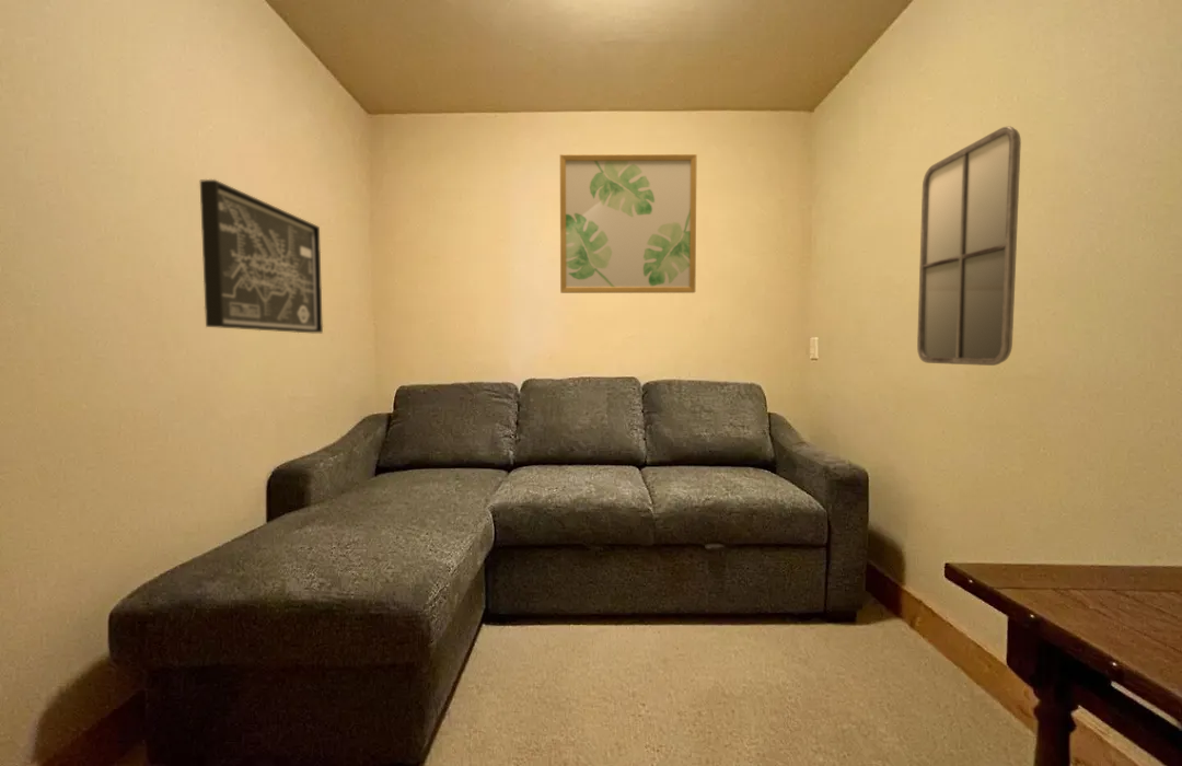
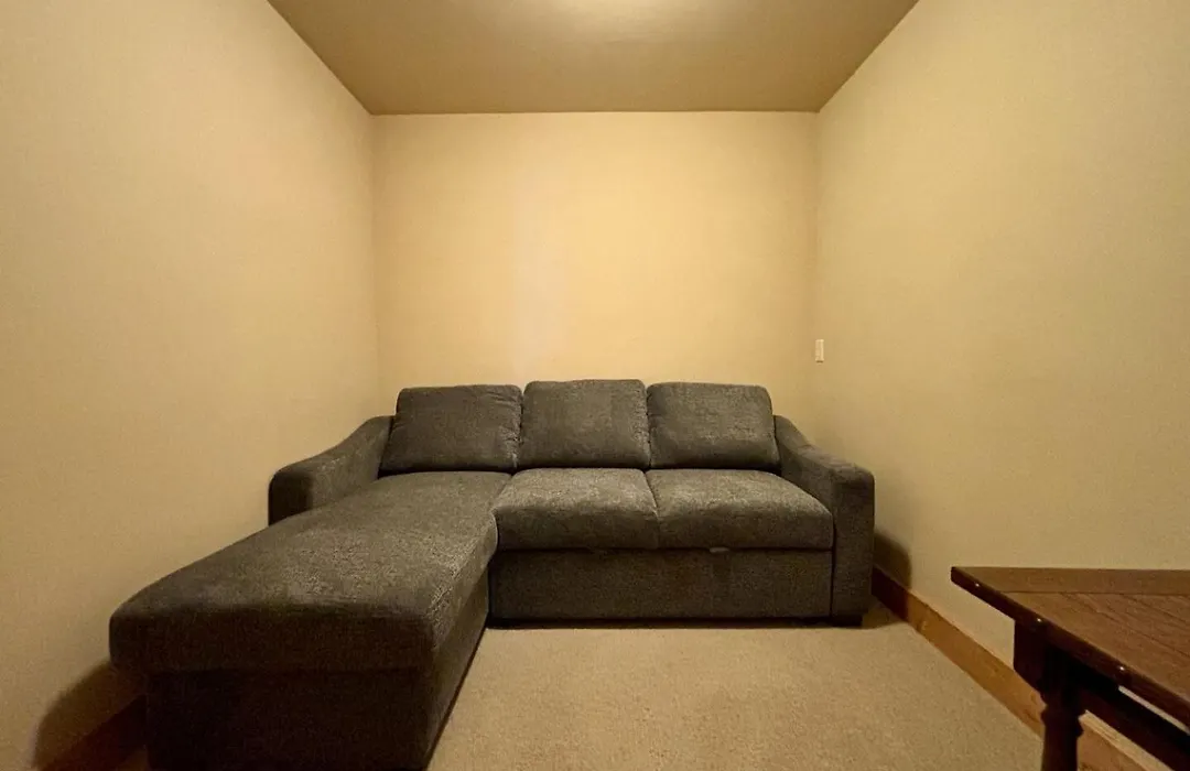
- wall art (627, 224)
- wall art (270, 268)
- home mirror (962, 256)
